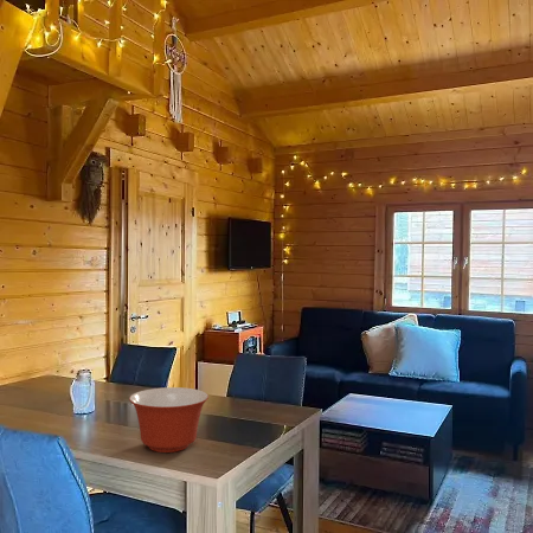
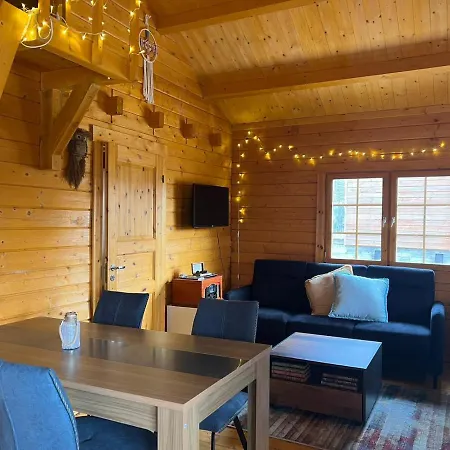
- mixing bowl (168, 420)
